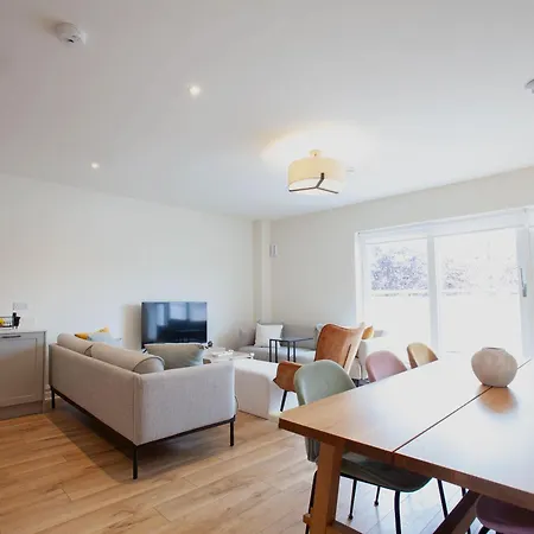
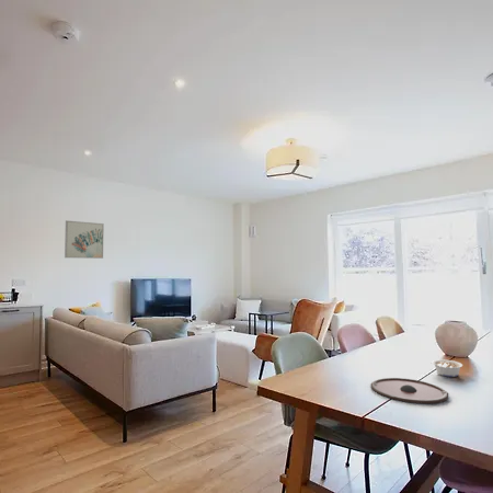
+ legume (447, 367)
+ wall art (84, 240)
+ plate (408, 388)
